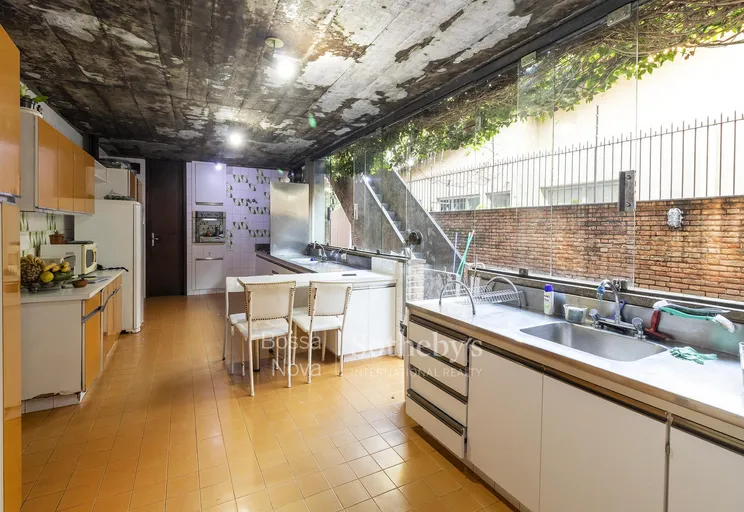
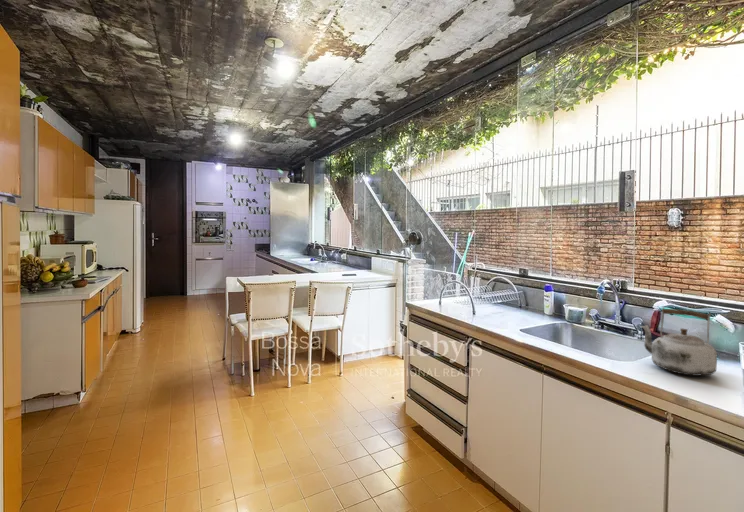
+ kettle (675, 338)
